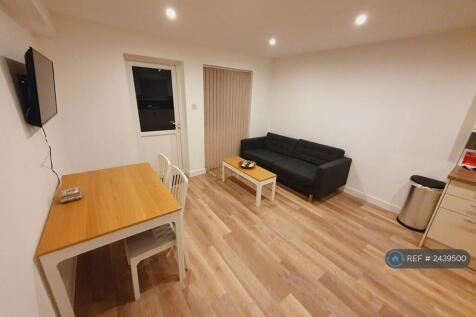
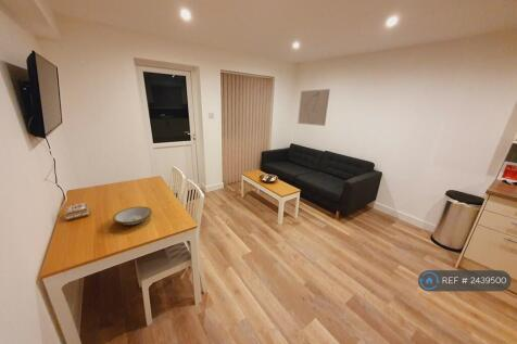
+ wall art (312, 107)
+ bowl (134, 217)
